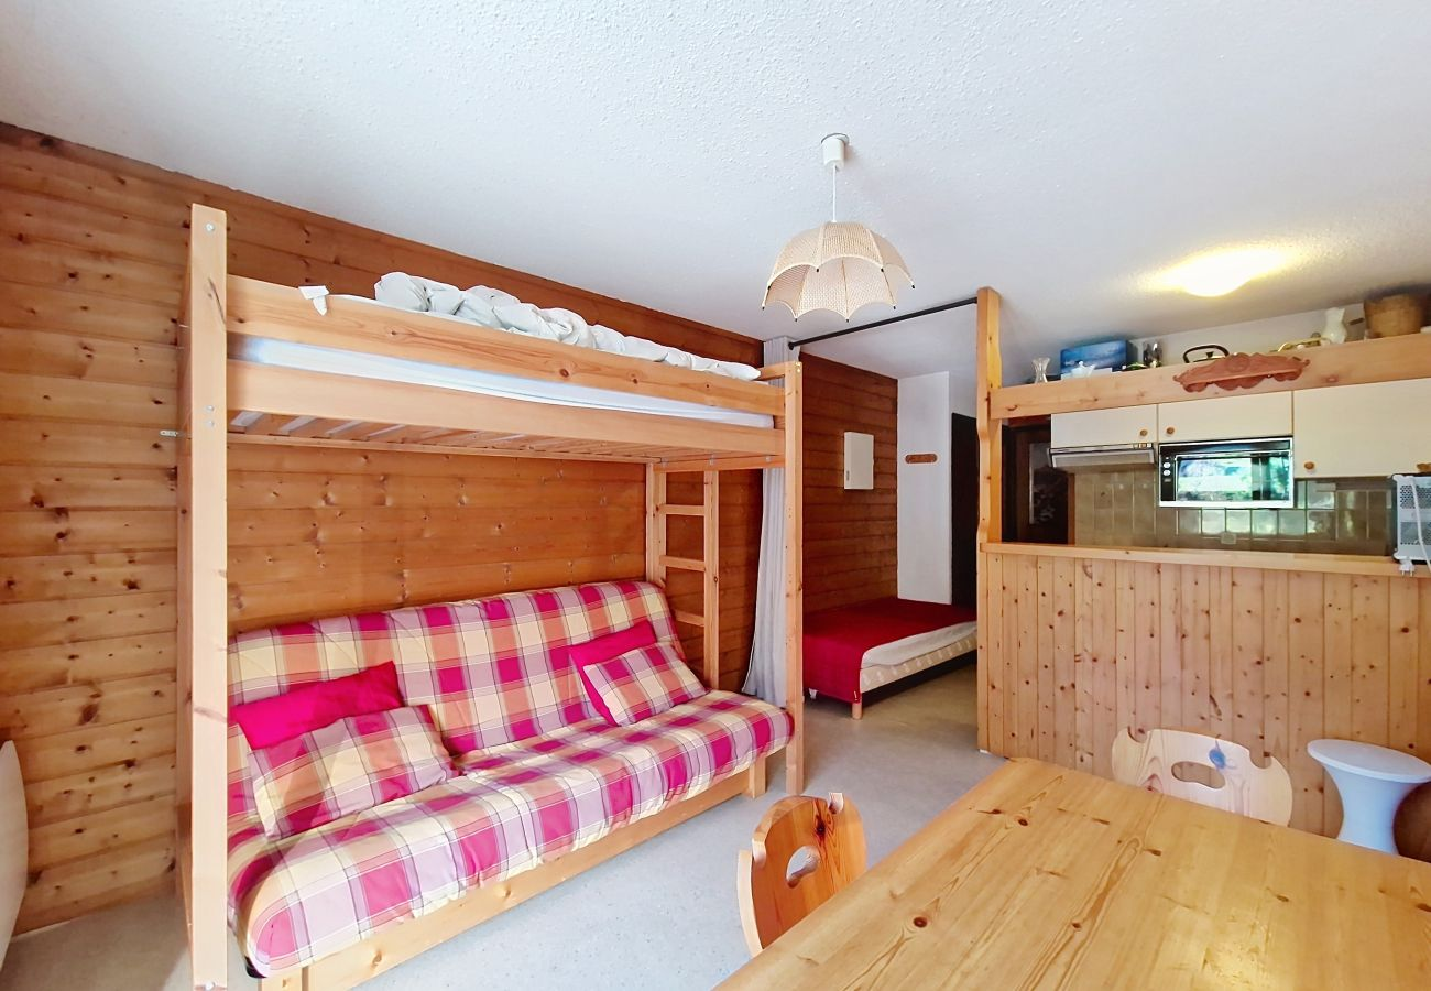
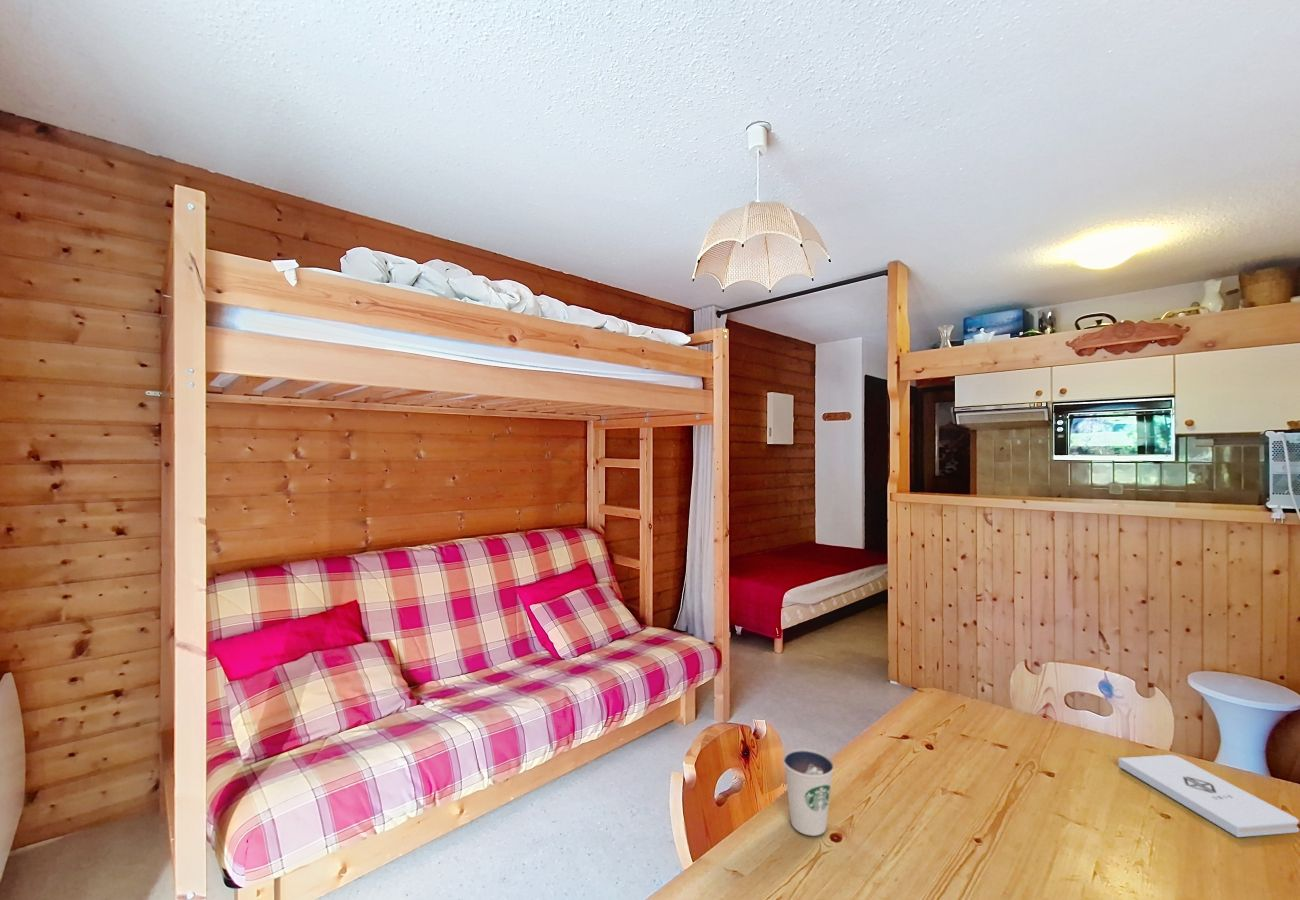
+ notepad (1202, 791)
+ dixie cup (808, 793)
